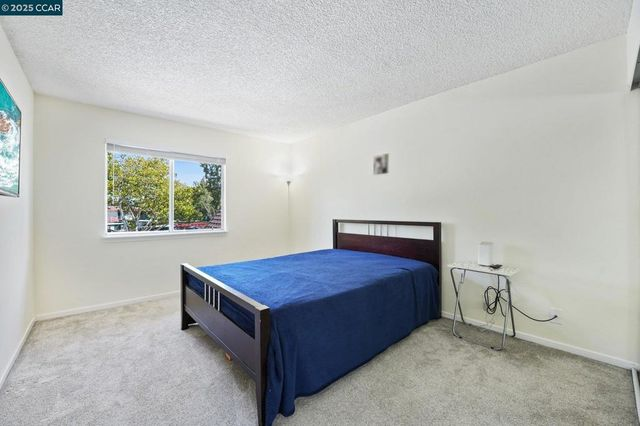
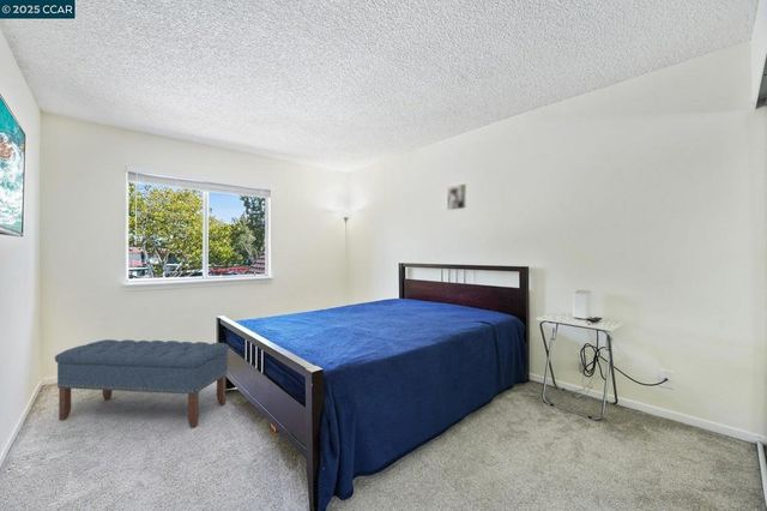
+ bench (146, 378)
